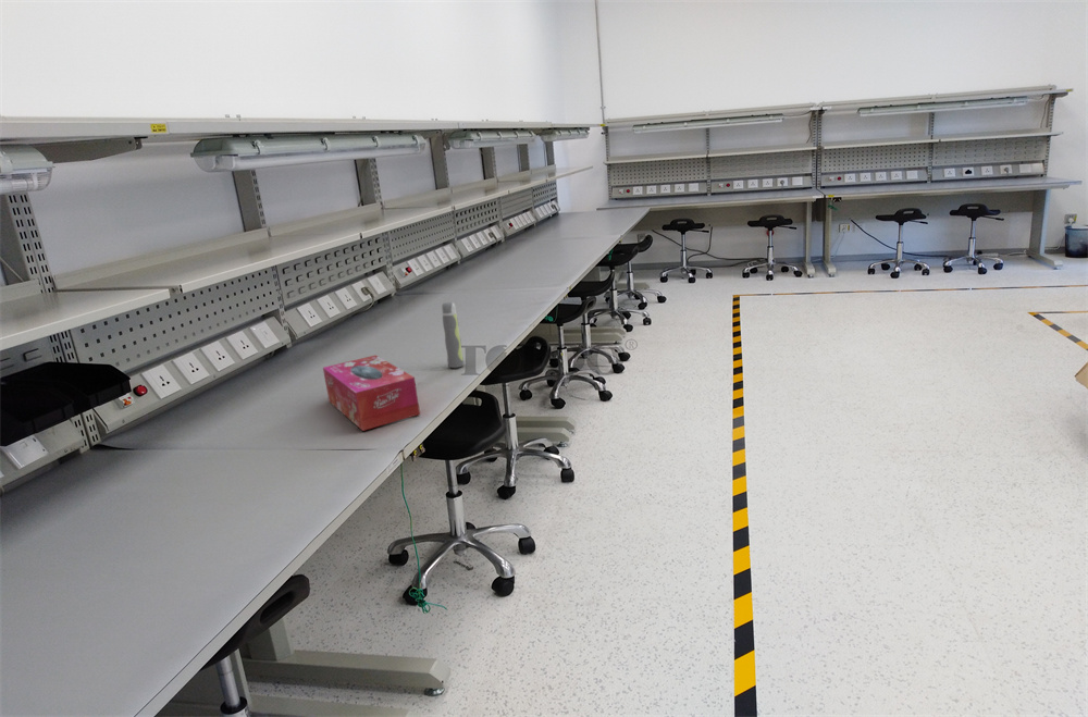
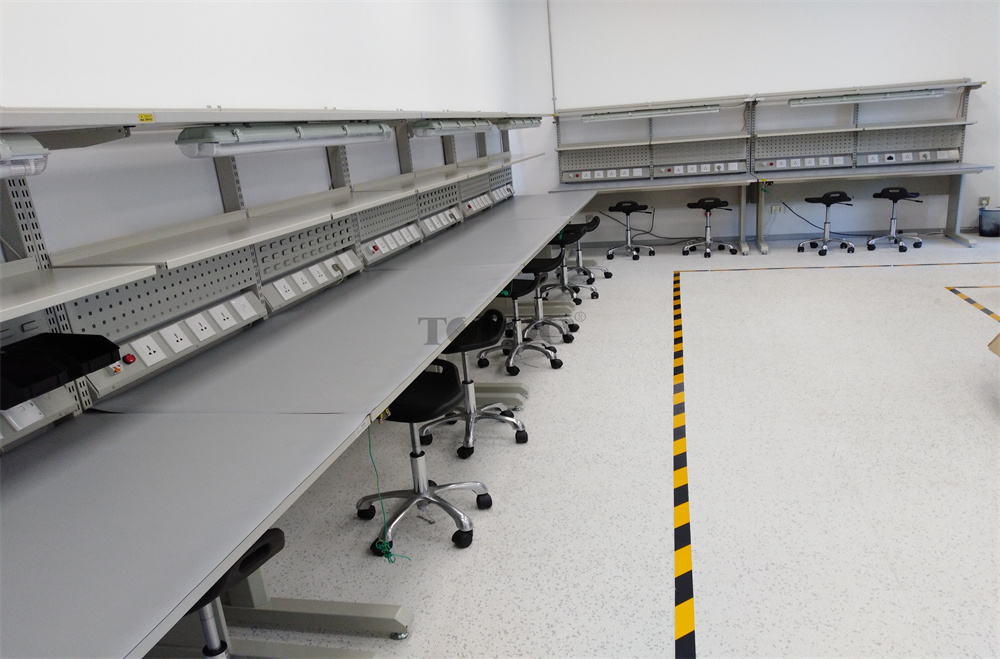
- spray bottle (452, 334)
- tissue box (369, 390)
